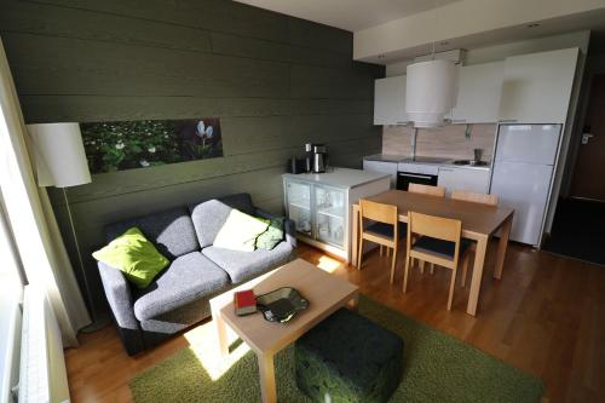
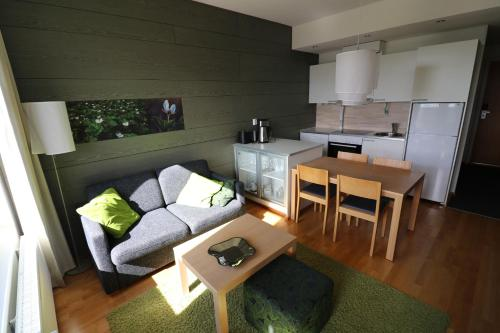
- book (244, 301)
